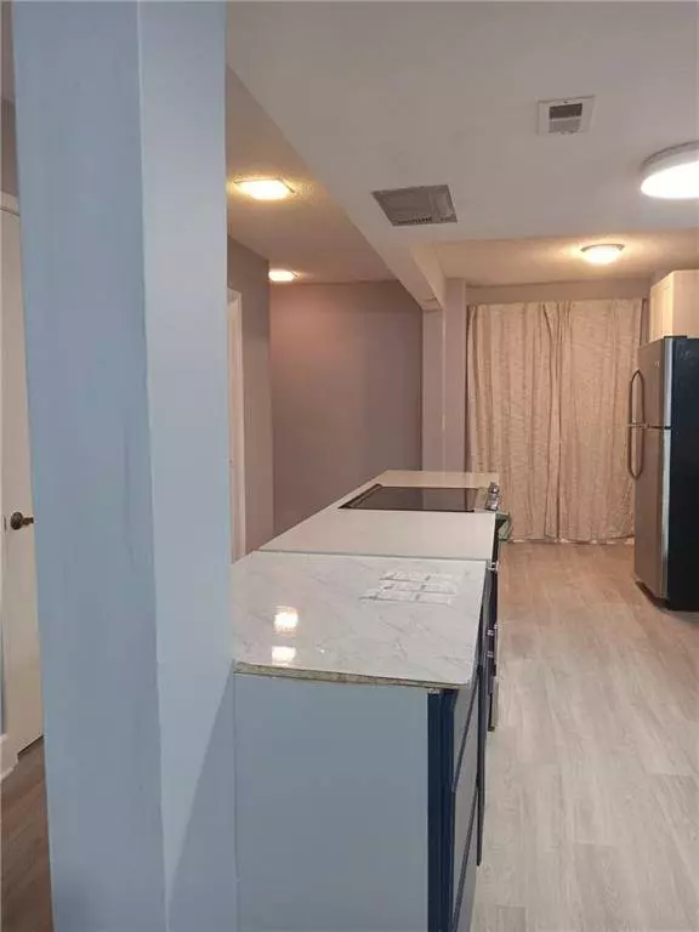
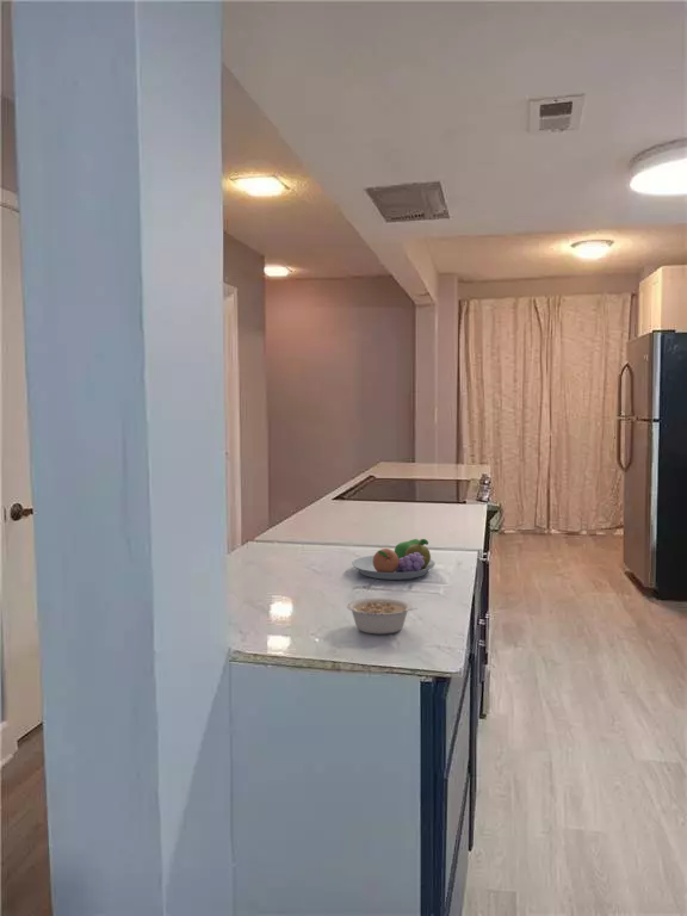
+ legume (382, 614)
+ fruit bowl (396, 555)
